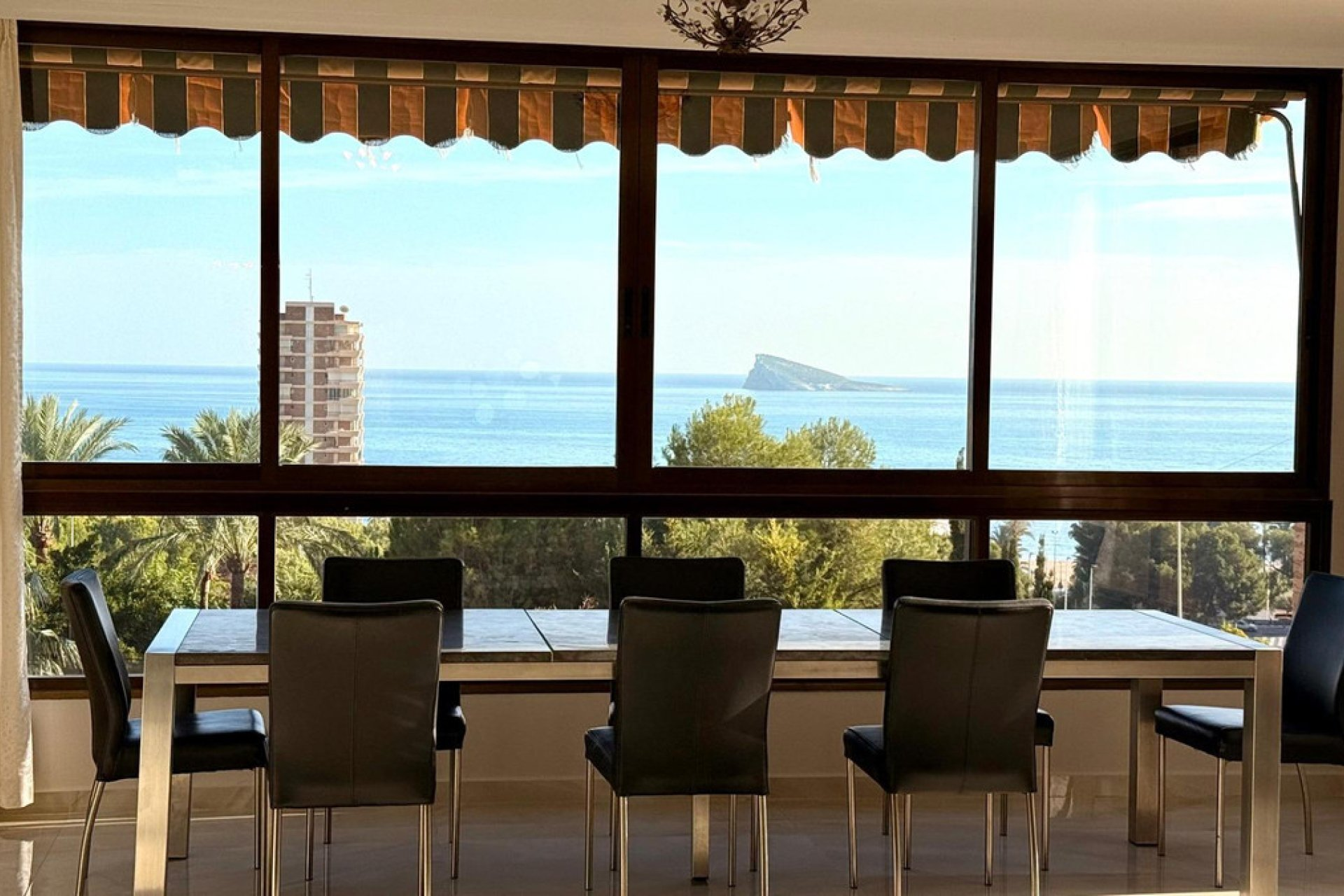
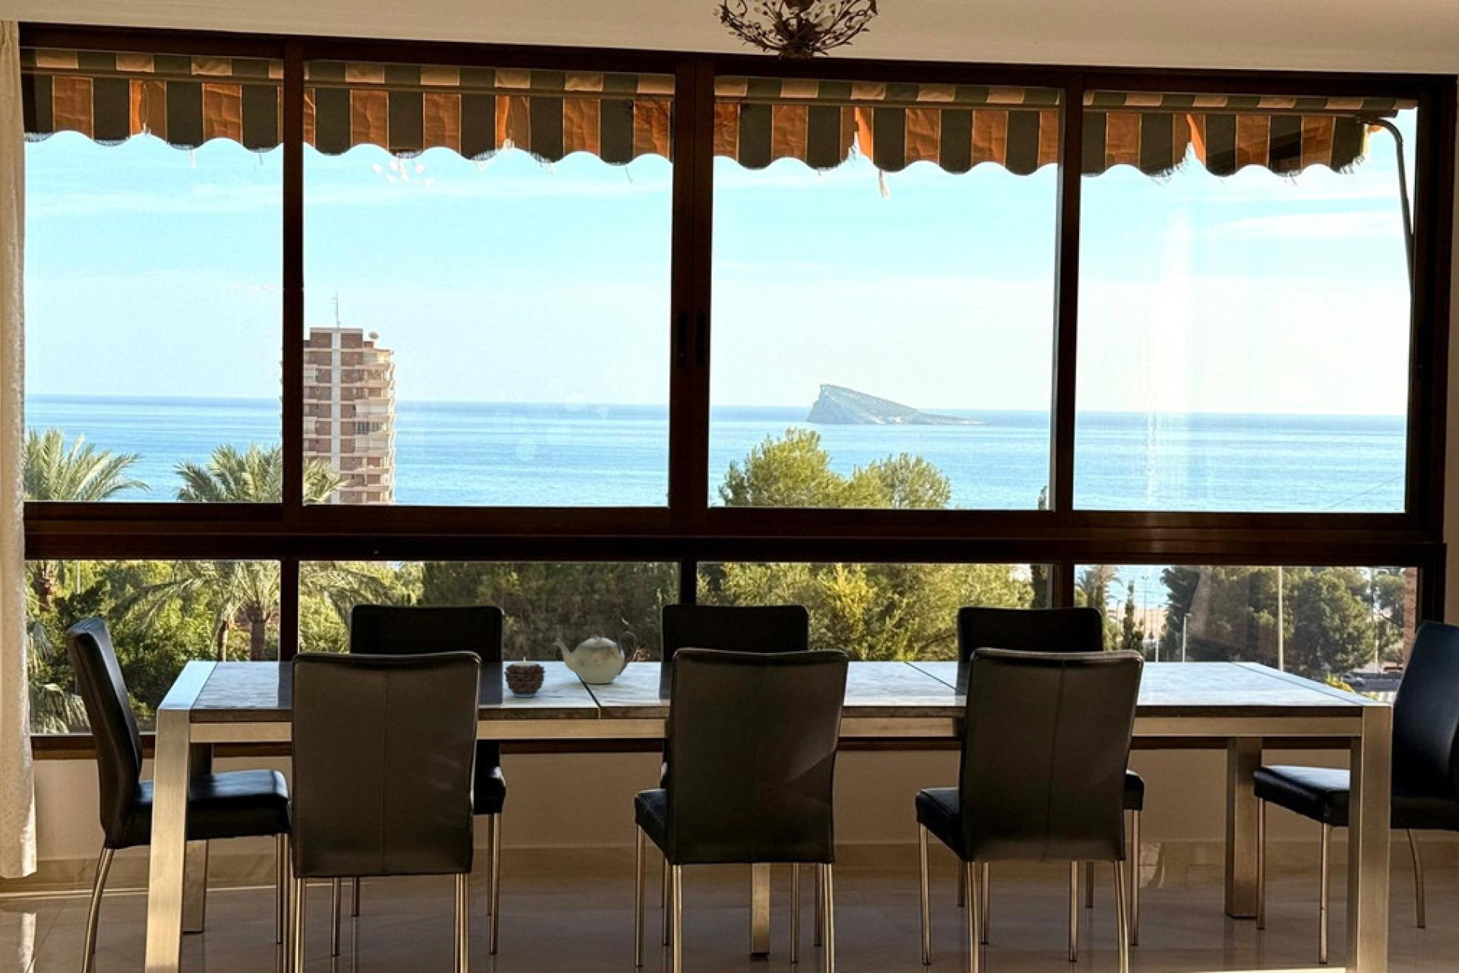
+ candle (524, 675)
+ teapot (594, 655)
